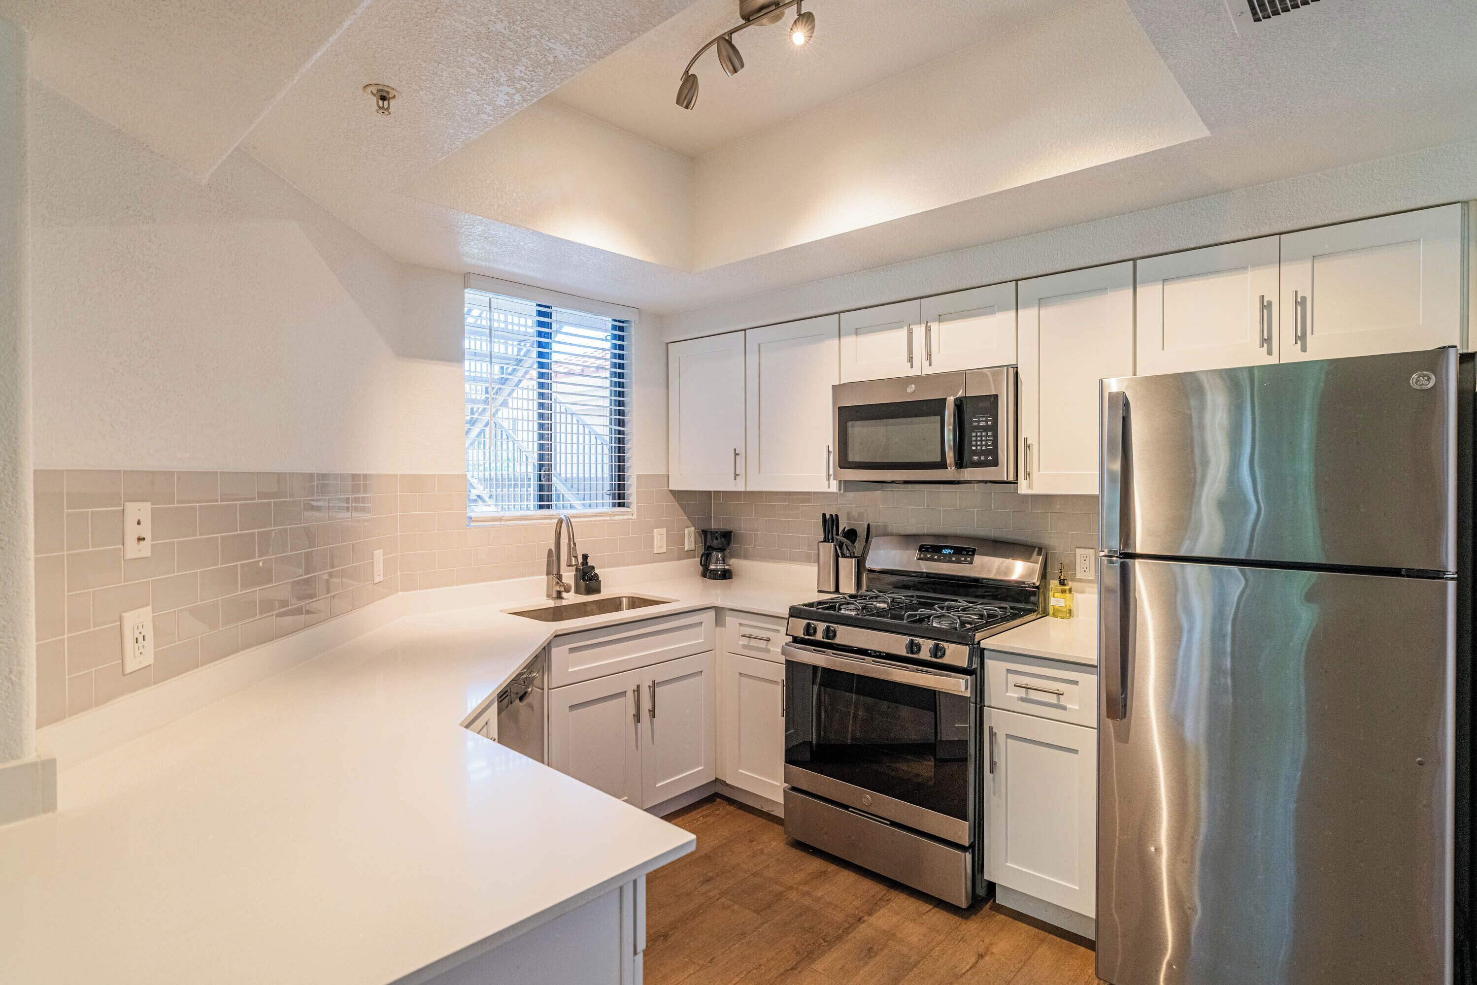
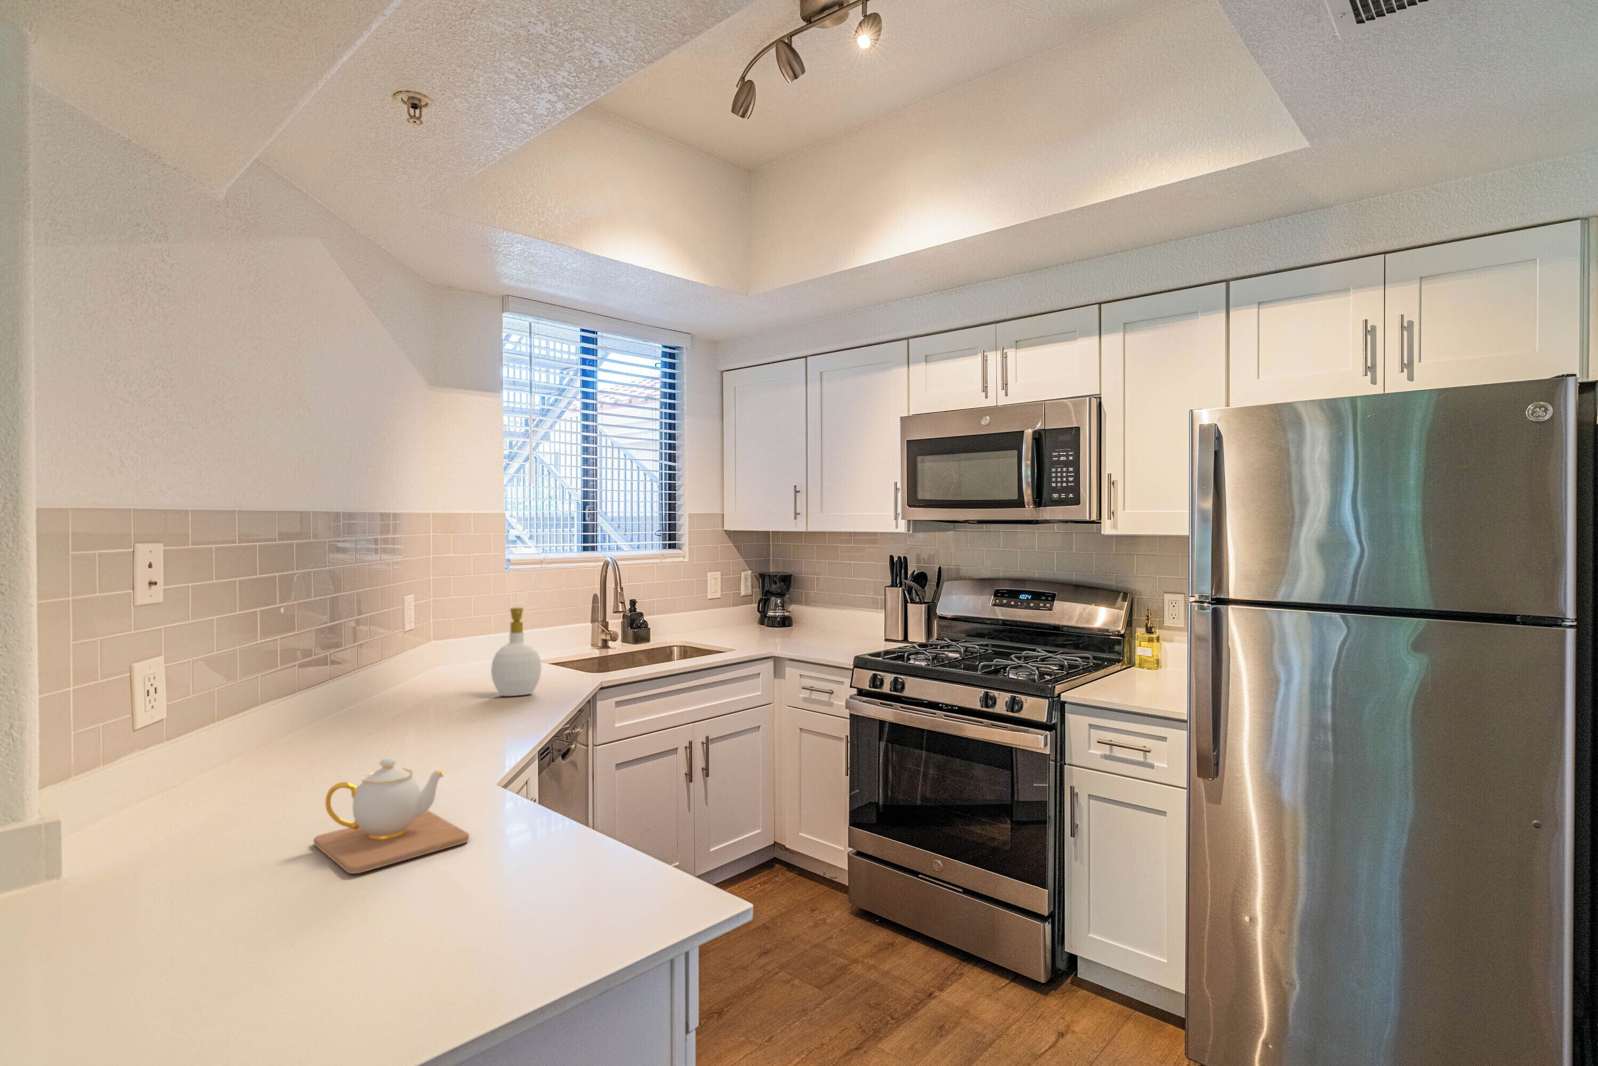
+ soap bottle (516, 651)
+ teapot (391, 801)
